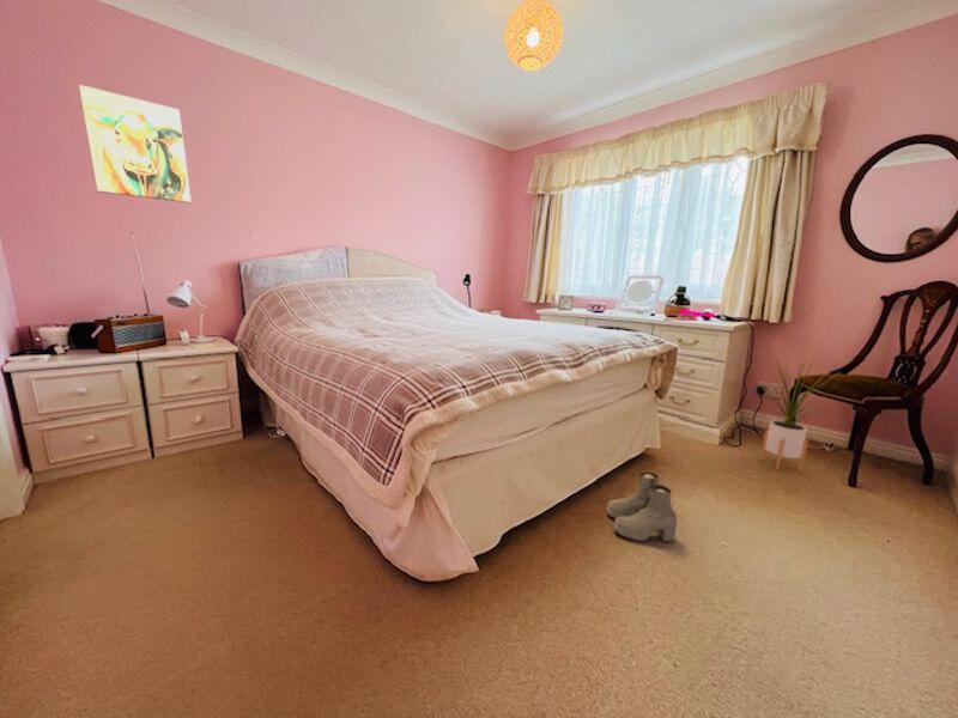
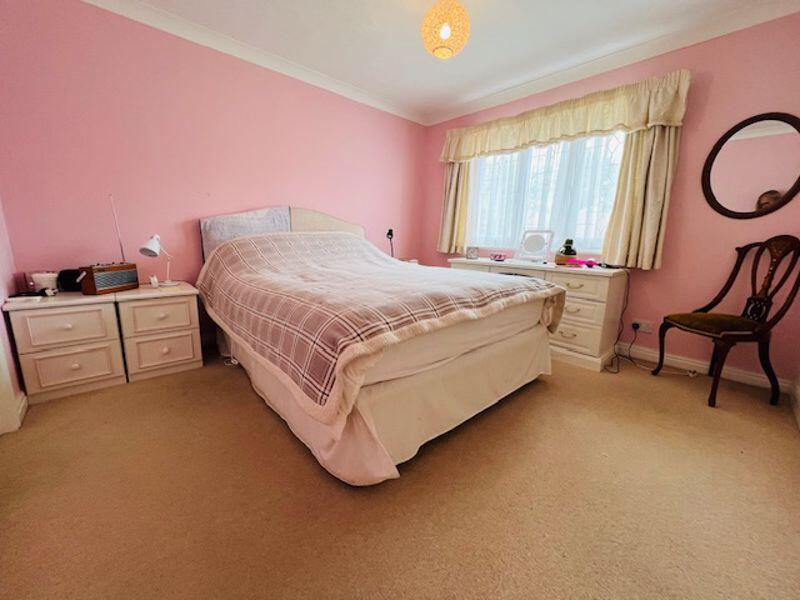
- boots (641, 503)
- house plant (792, 412)
- wall art (139, 148)
